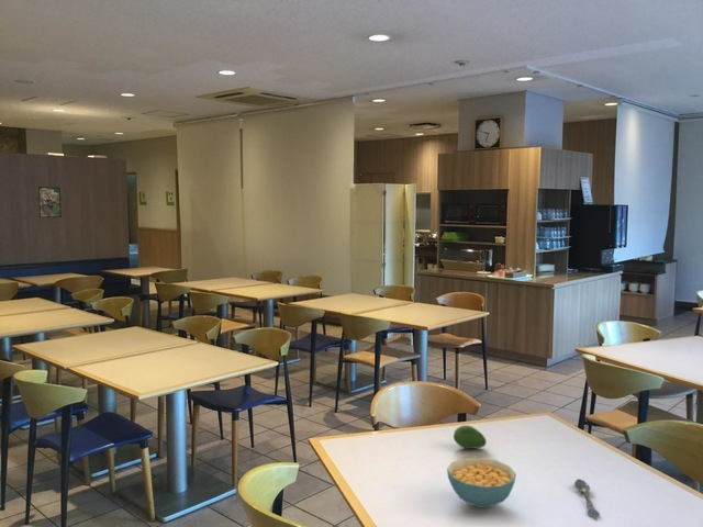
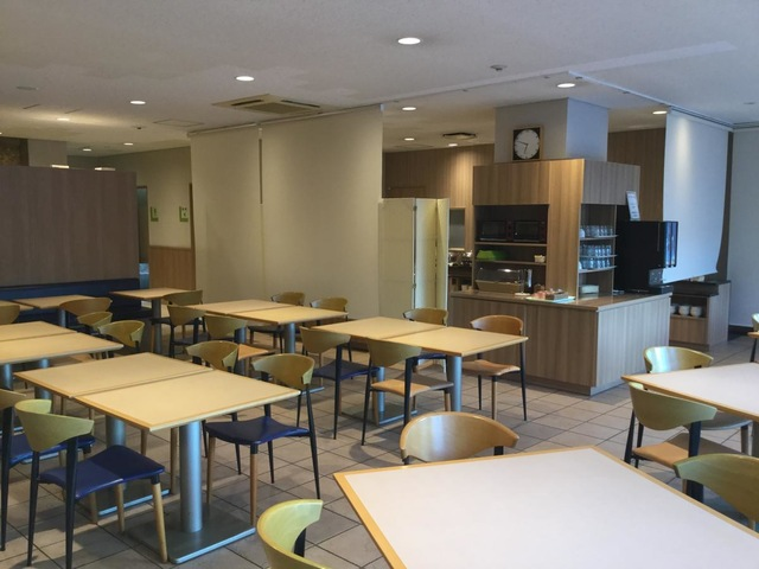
- fruit (469, 437)
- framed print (49, 202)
- cereal bowl (480, 486)
- spoon (587, 497)
